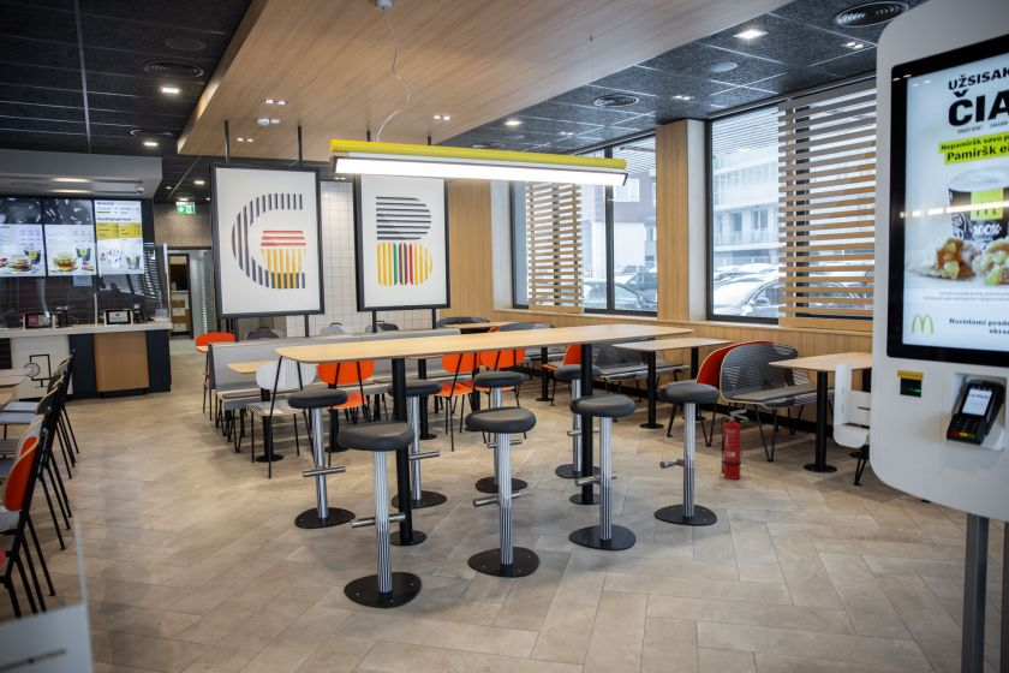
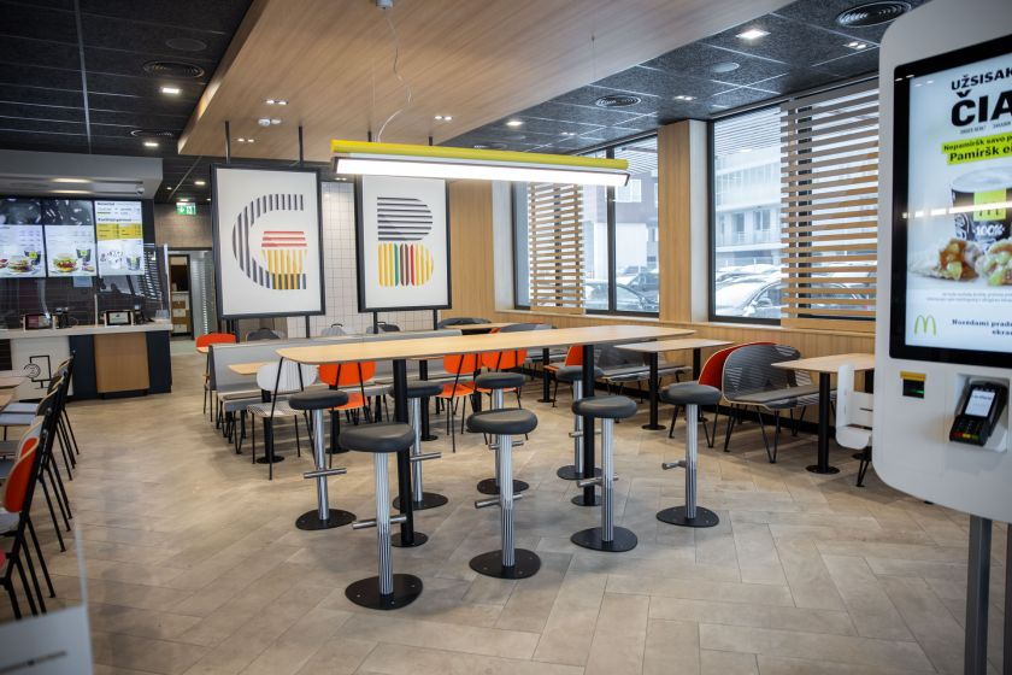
- fire extinguisher (734, 442)
